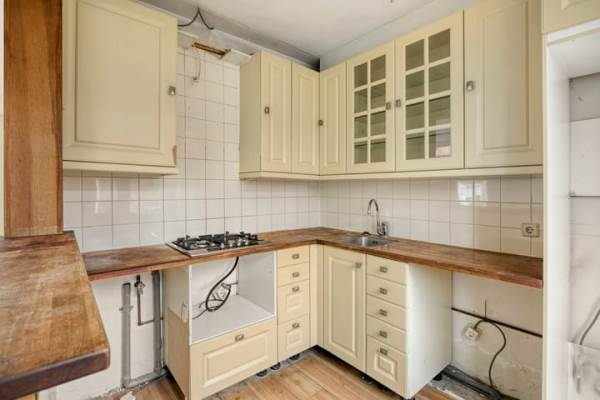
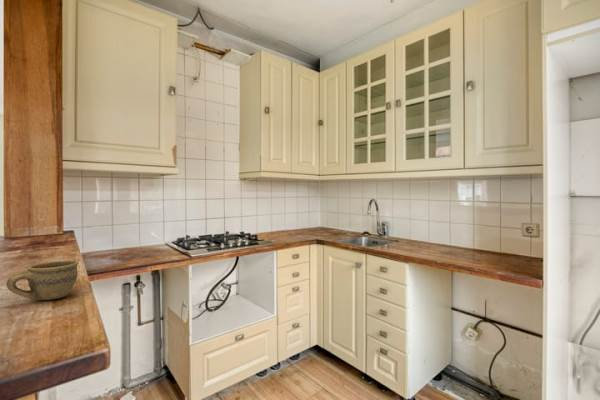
+ cup (44, 282)
